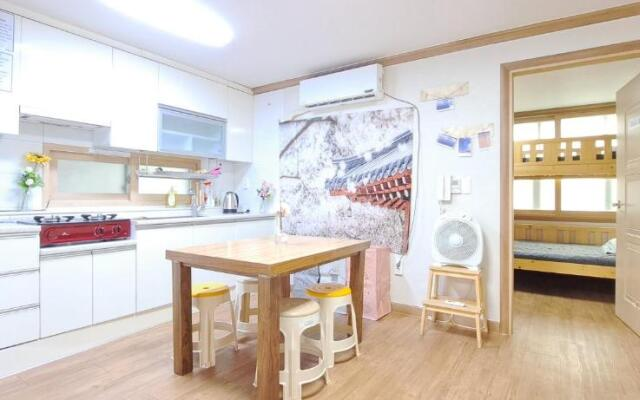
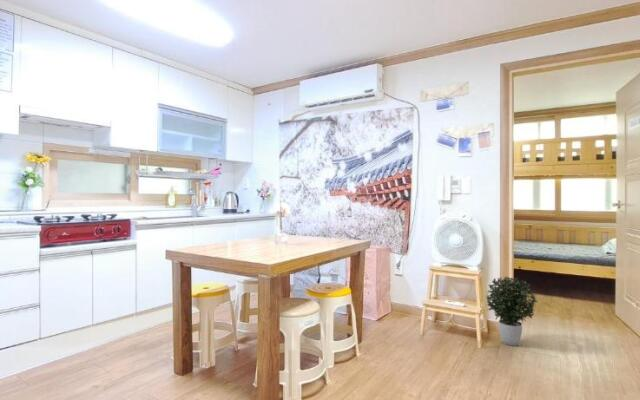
+ potted plant (511, 310)
